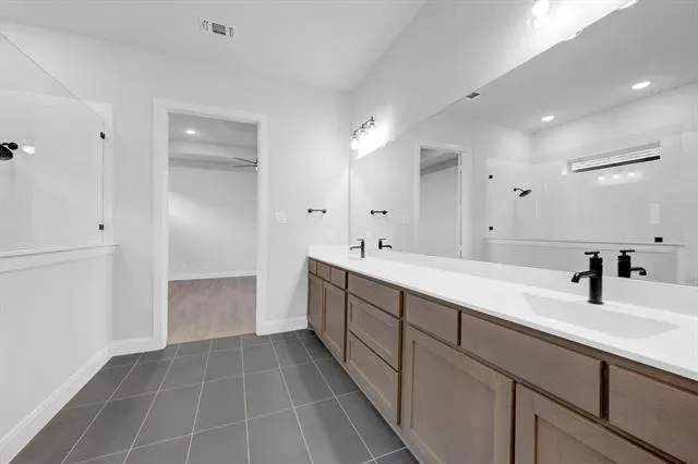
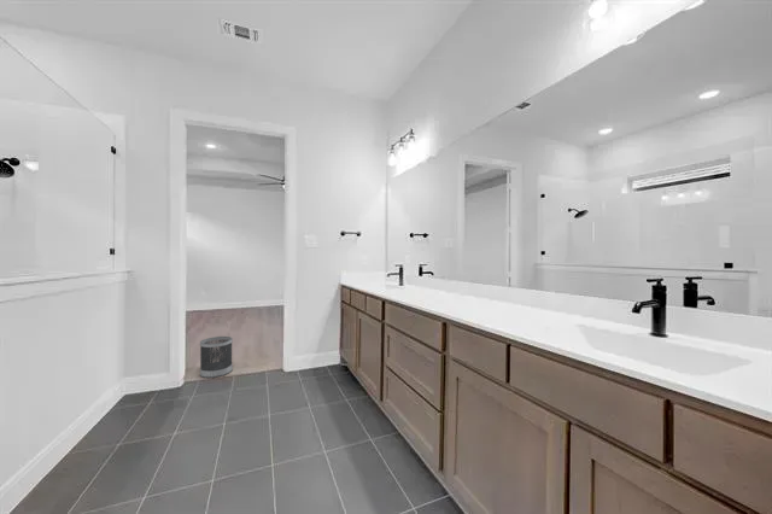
+ wastebasket (216, 356)
